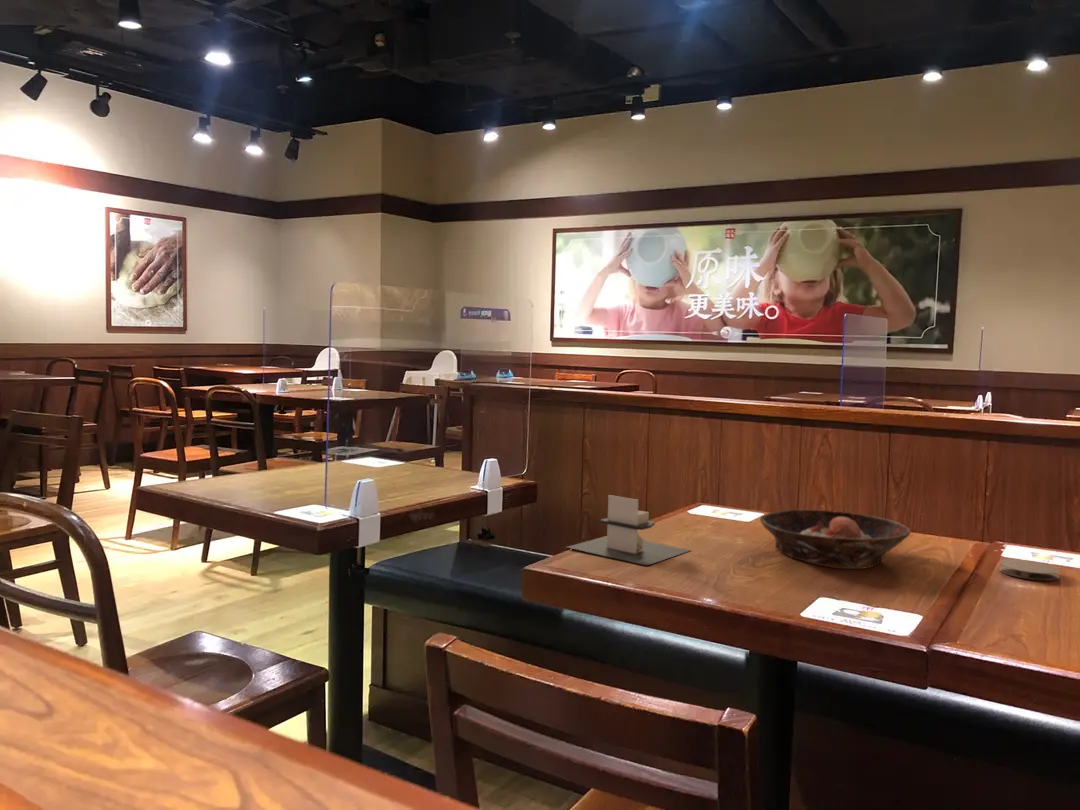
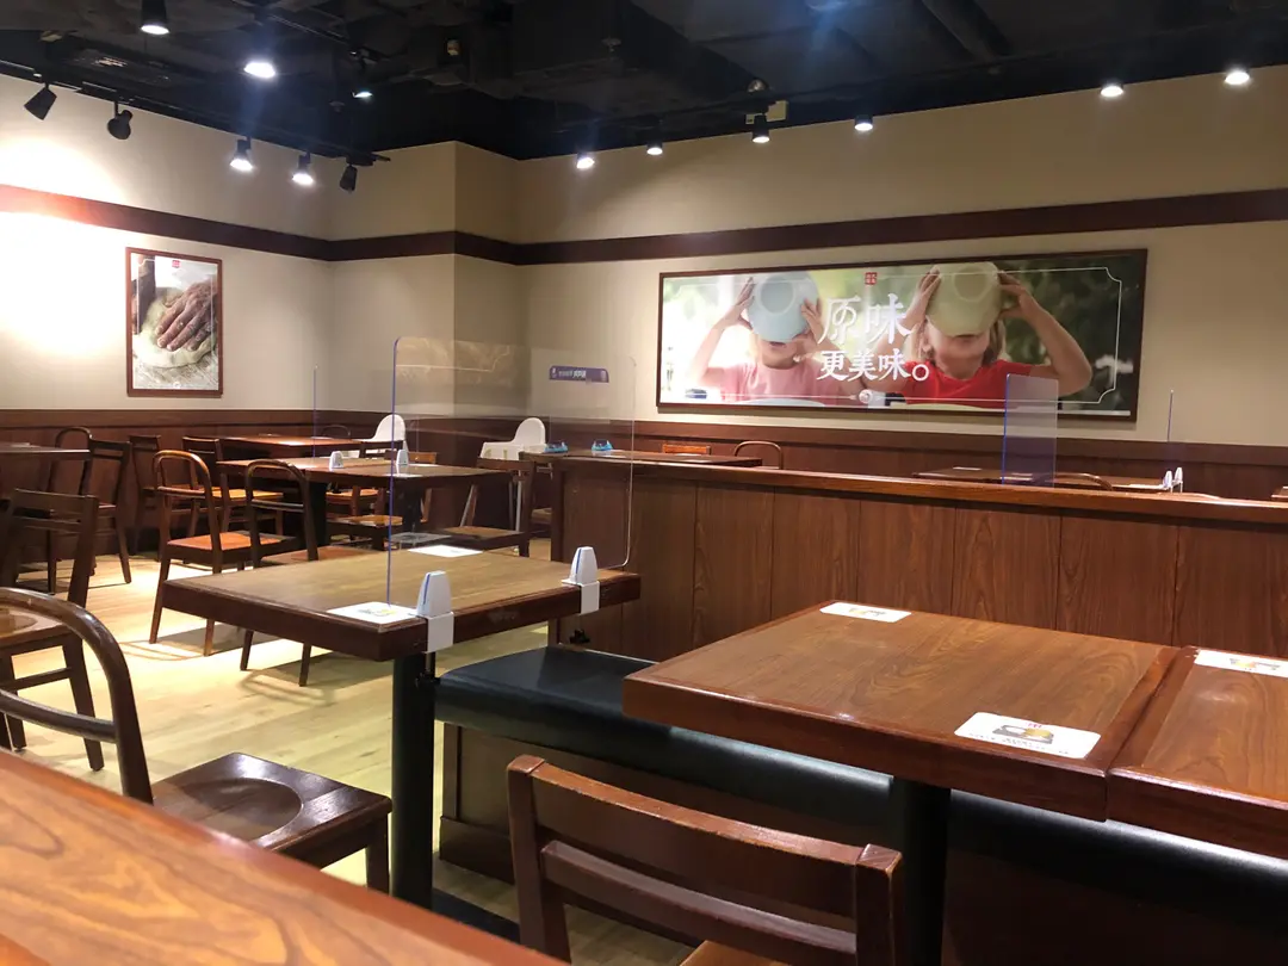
- bowl (833, 535)
- napkin holder (629, 522)
- coaster (1028, 569)
